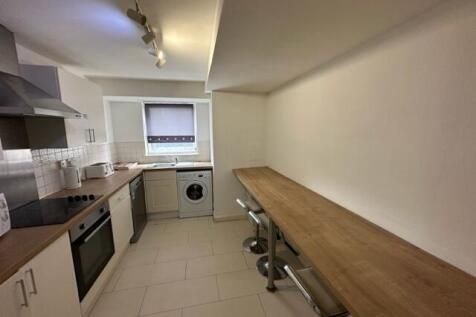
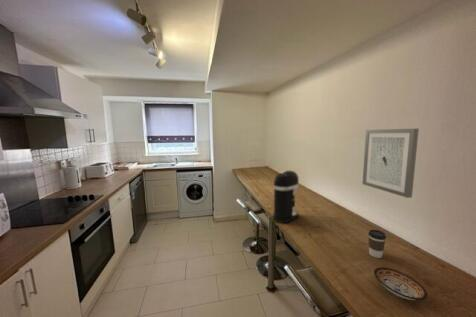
+ coffee cup (376, 243)
+ wall art (386, 160)
+ coffee maker (285, 194)
+ bowl (398, 287)
